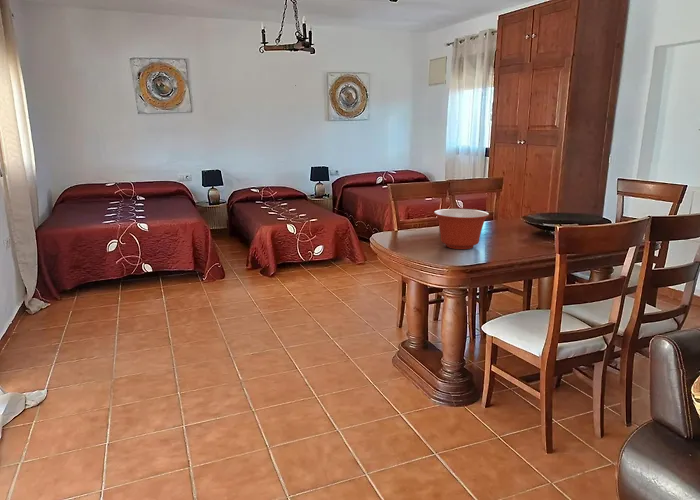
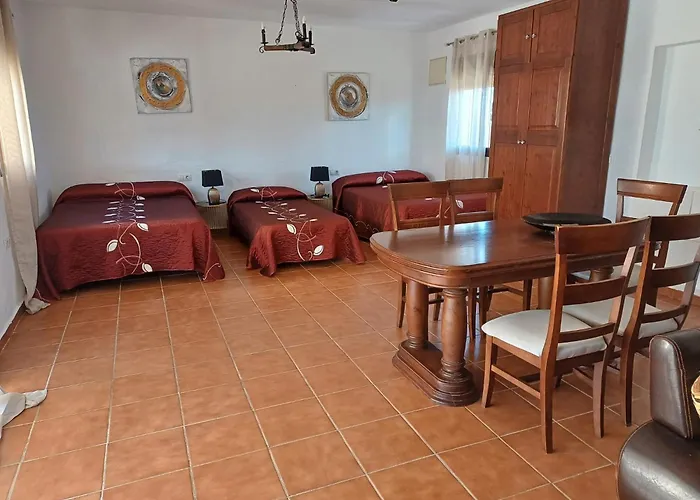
- mixing bowl (460, 229)
